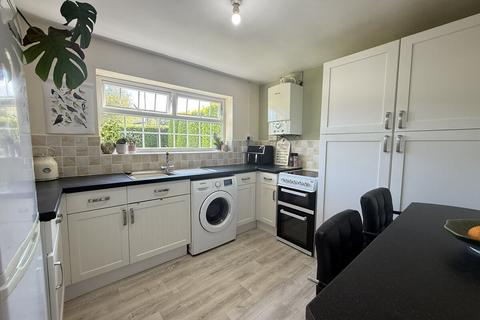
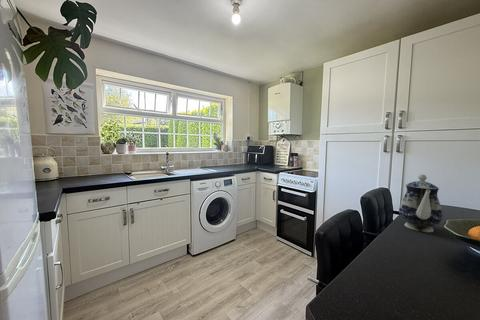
+ teapot (420, 201)
